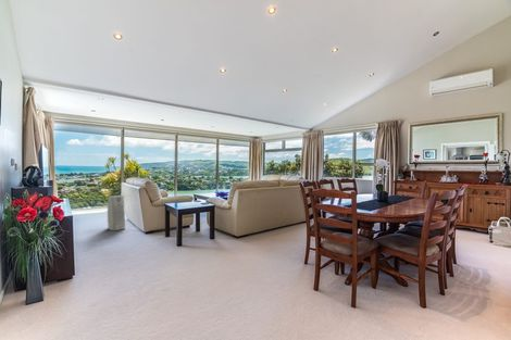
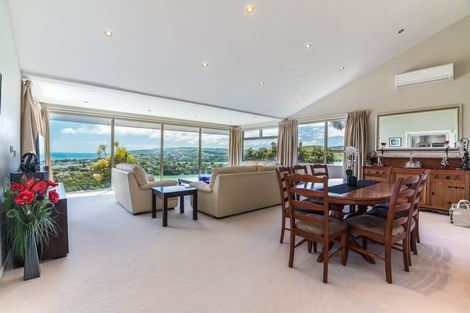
- air purifier (115, 212)
